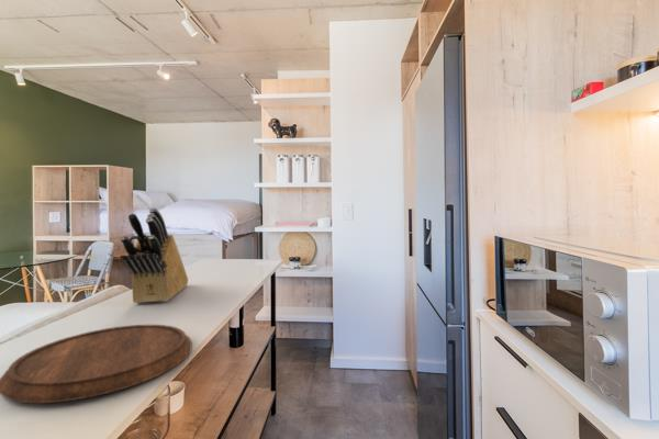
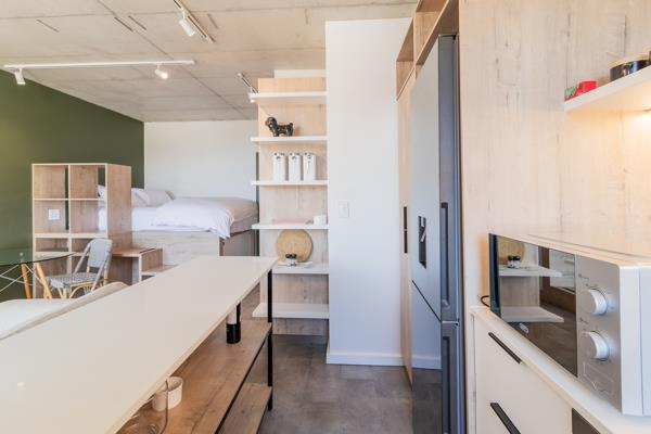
- cutting board (108, 353)
- knife block (157, 252)
